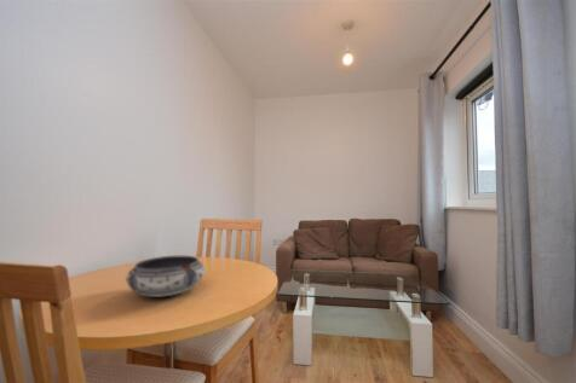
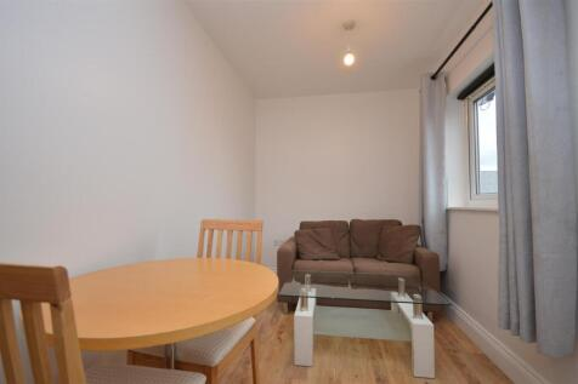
- bowl (167, 277)
